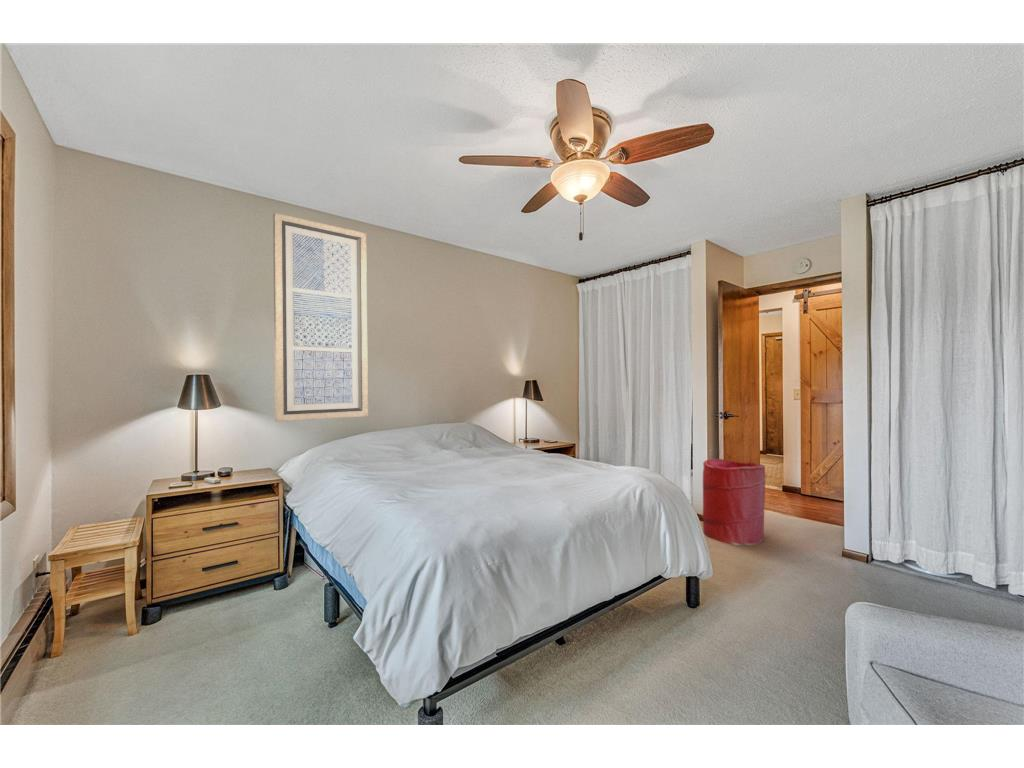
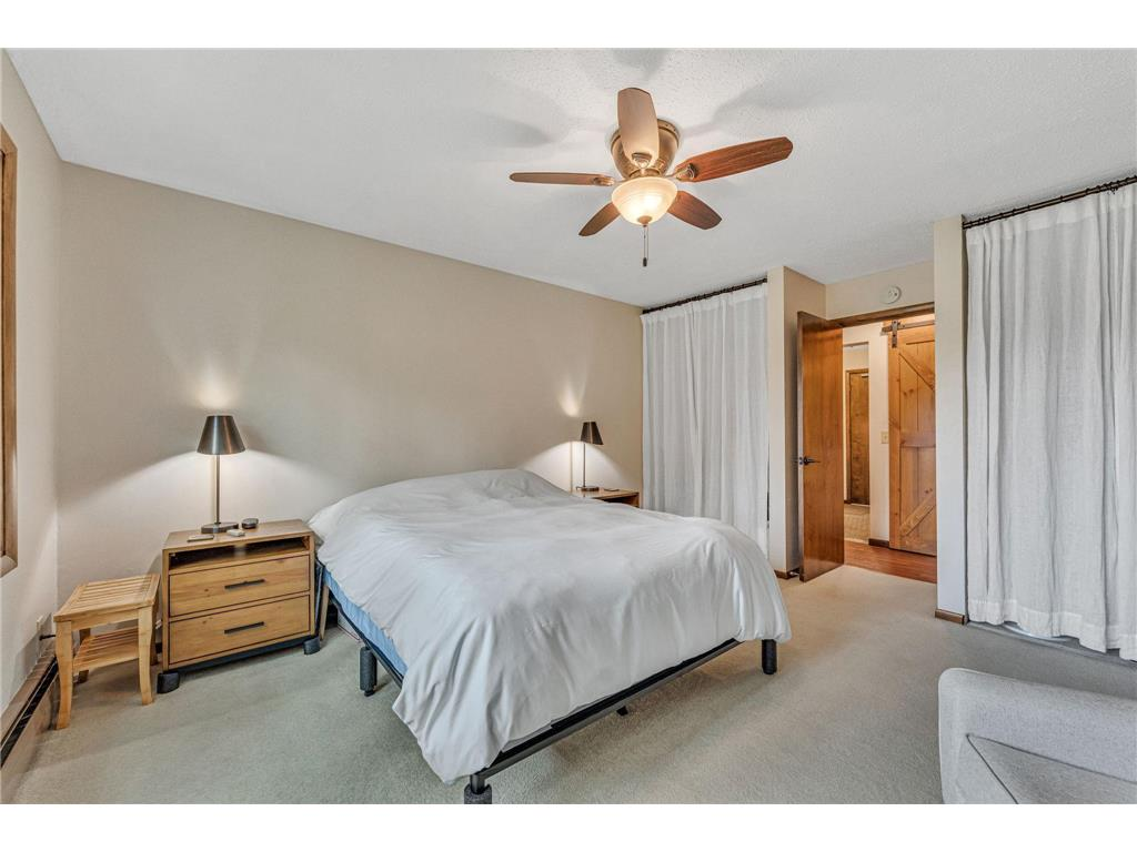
- wall art (323, 321)
- laundry hamper (733, 498)
